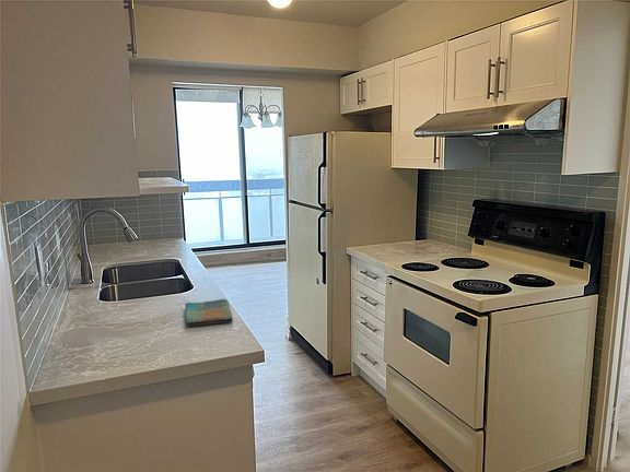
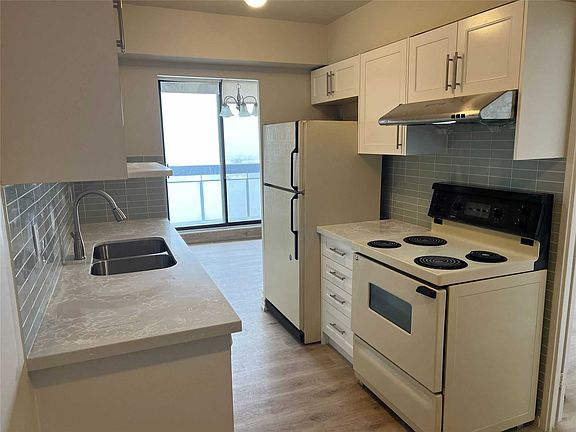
- dish towel (208, 311)
